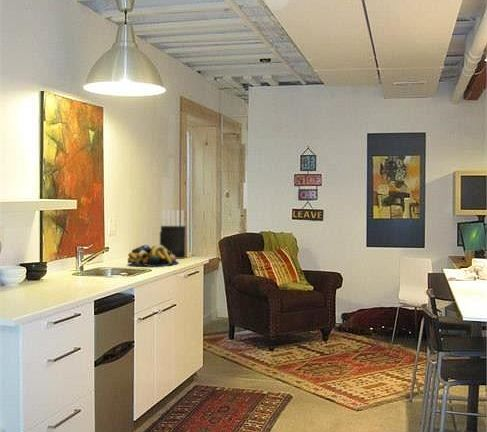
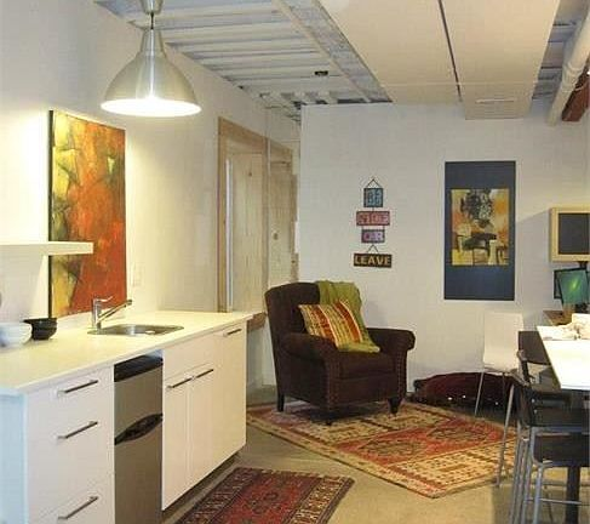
- fruit bowl (153, 254)
- knife block (172, 234)
